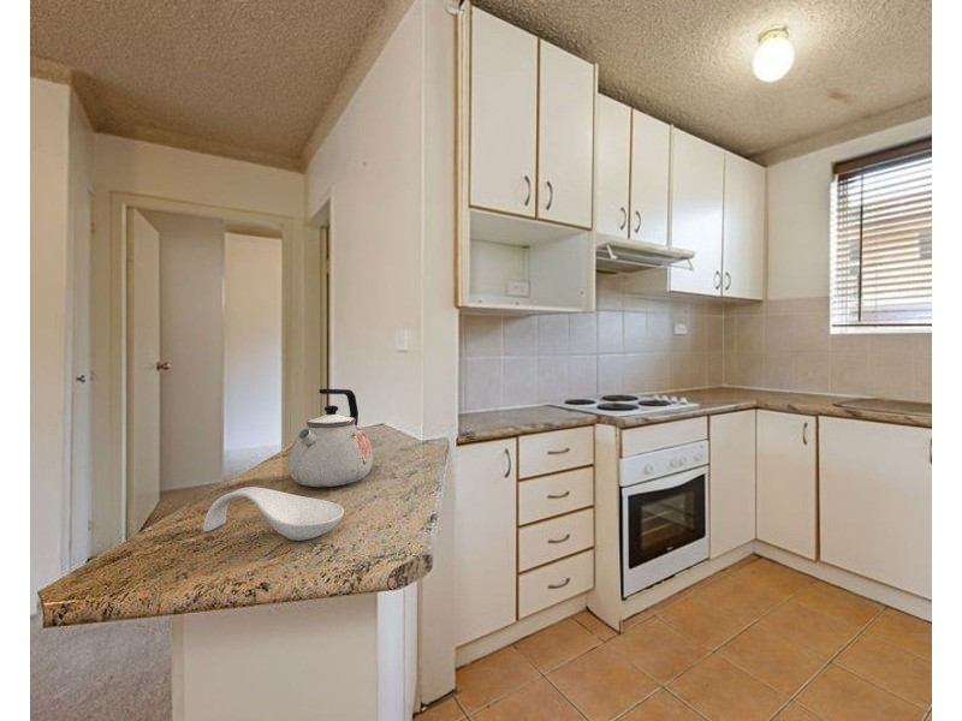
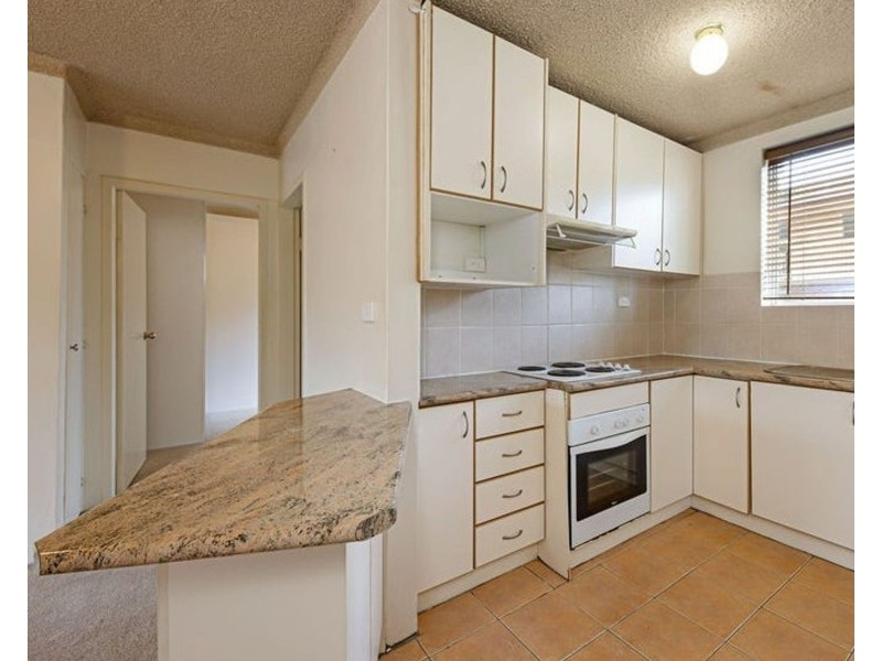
- kettle (331, 434)
- spoon rest (274, 511)
